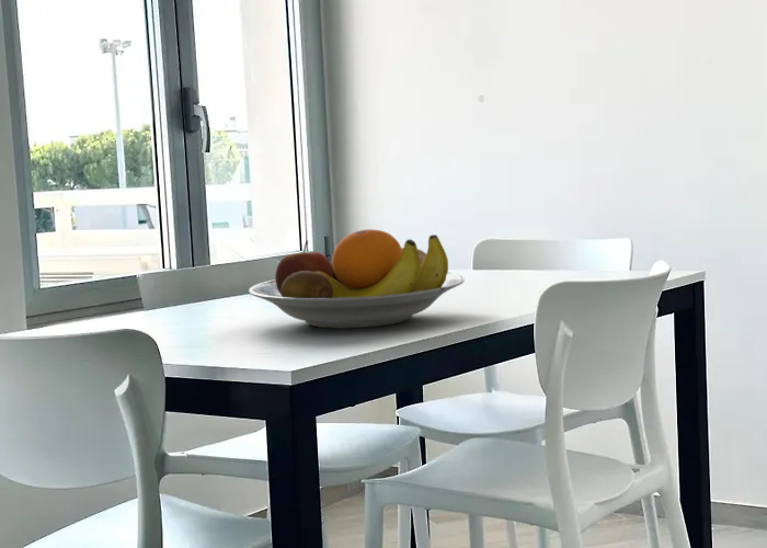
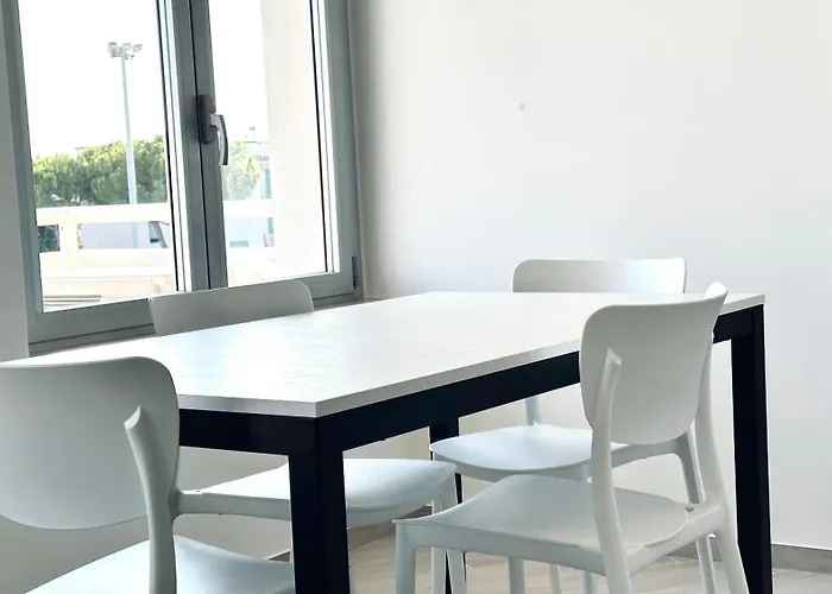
- fruit bowl (356, 274)
